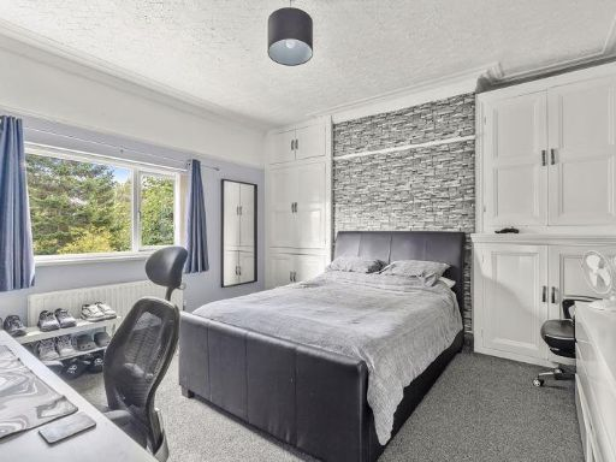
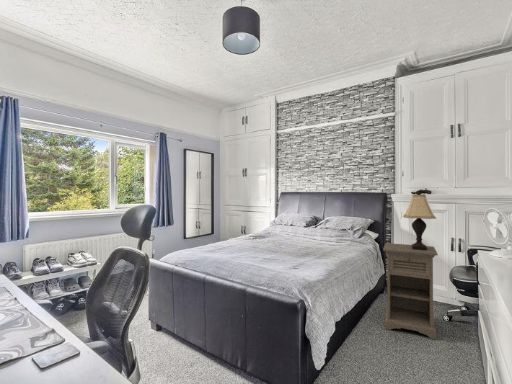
+ lamp (419, 220)
+ nightstand (409, 286)
